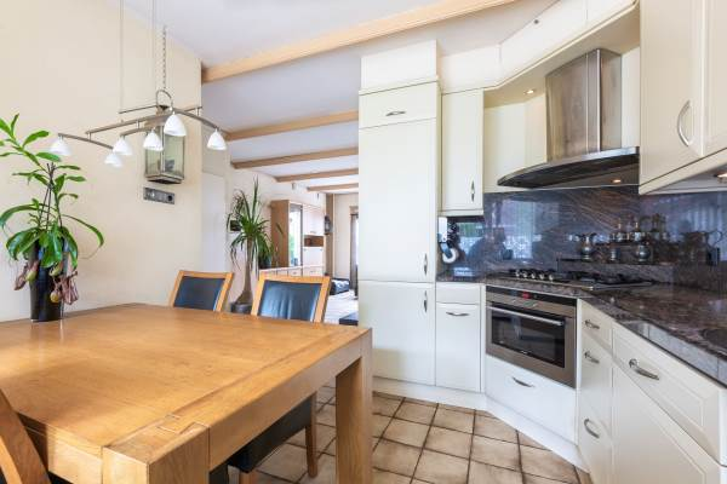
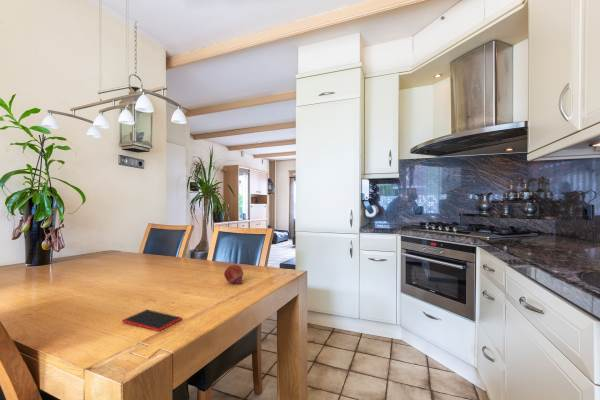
+ fruit (234, 273)
+ smartphone (152, 319)
